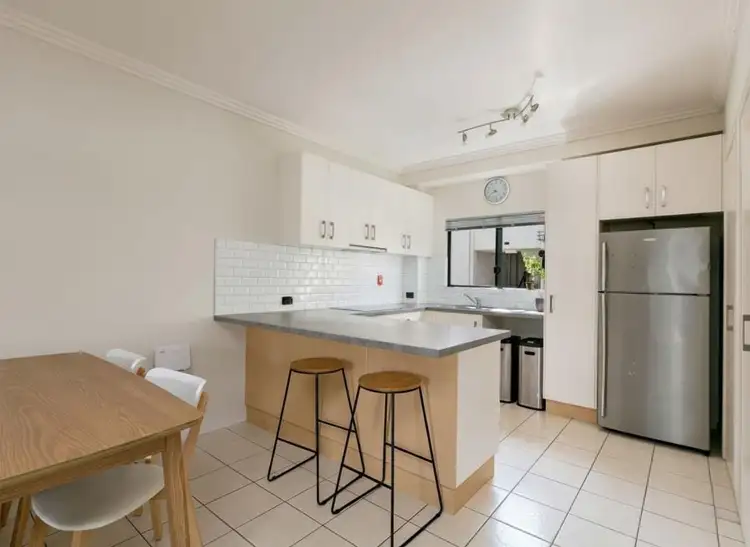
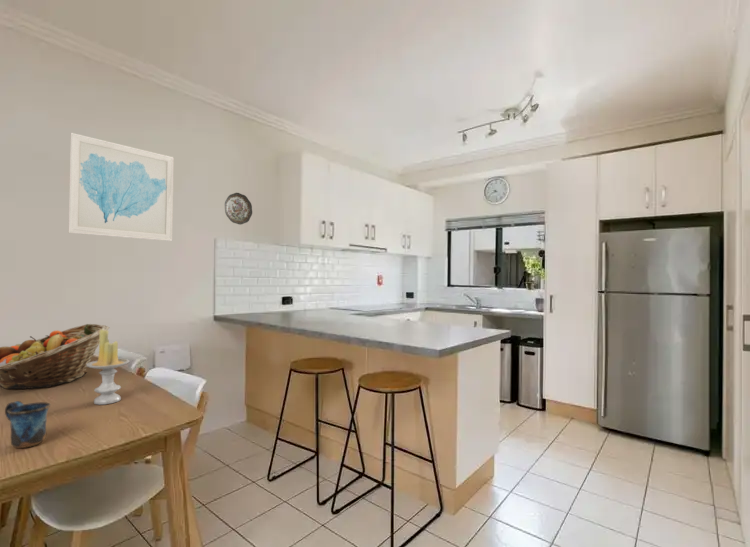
+ candle (108, 365)
+ wall art (125, 191)
+ decorative plate (238, 208)
+ mug (27, 422)
+ fruit basket (51, 353)
